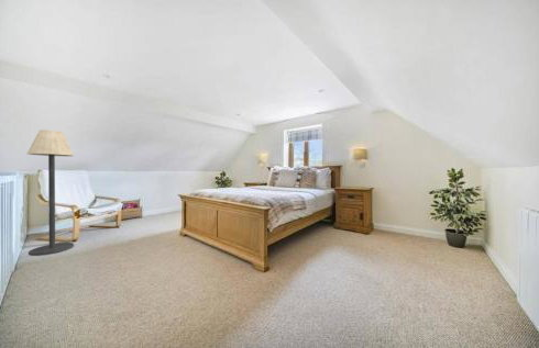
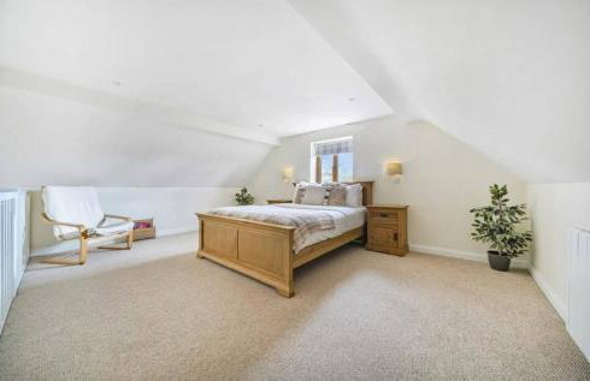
- floor lamp (52, 190)
